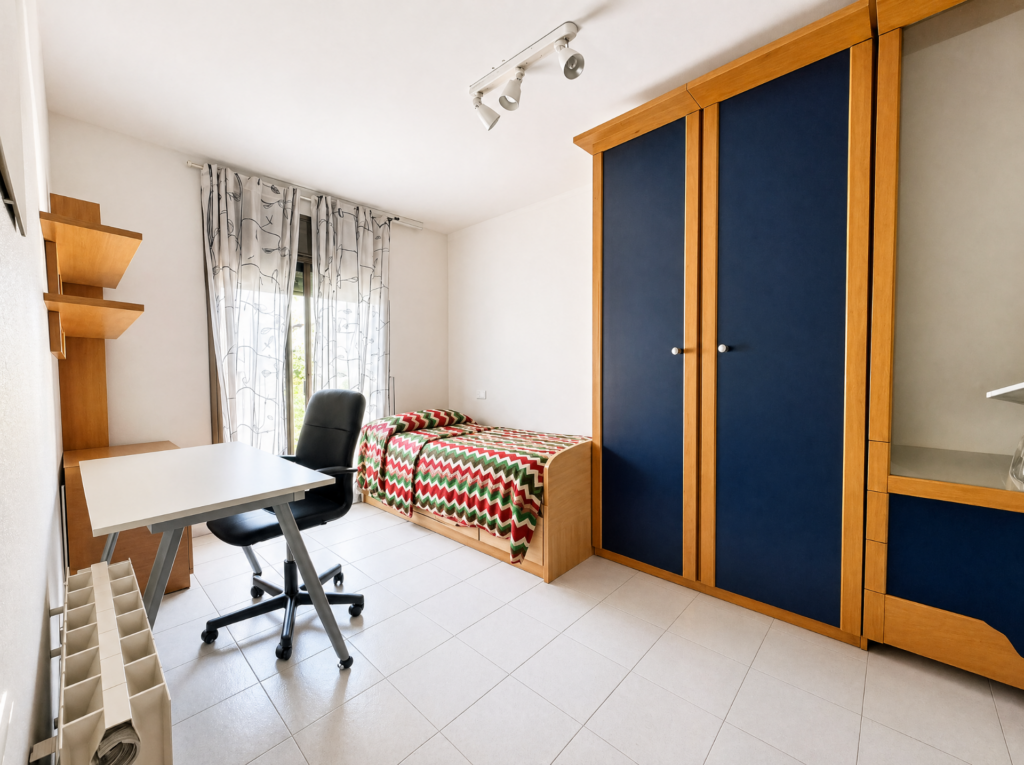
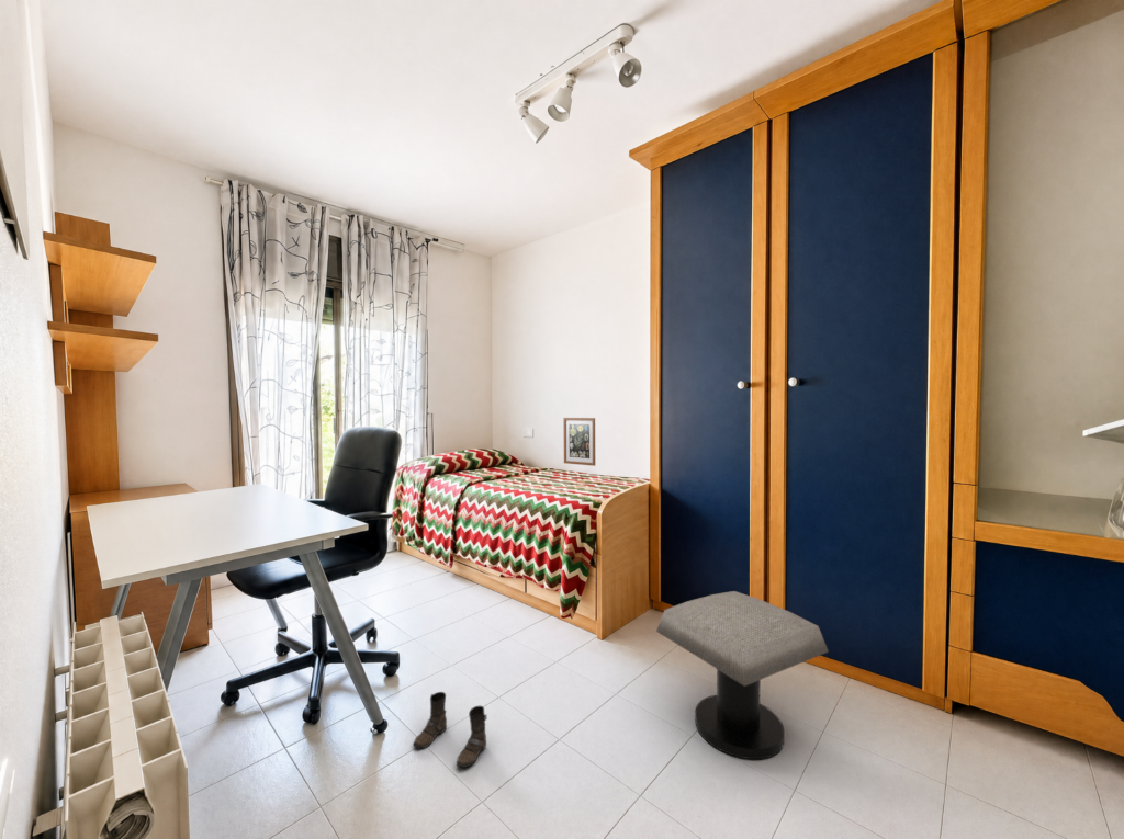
+ boots (446, 727)
+ wall art (578, 441)
+ stool (738, 669)
